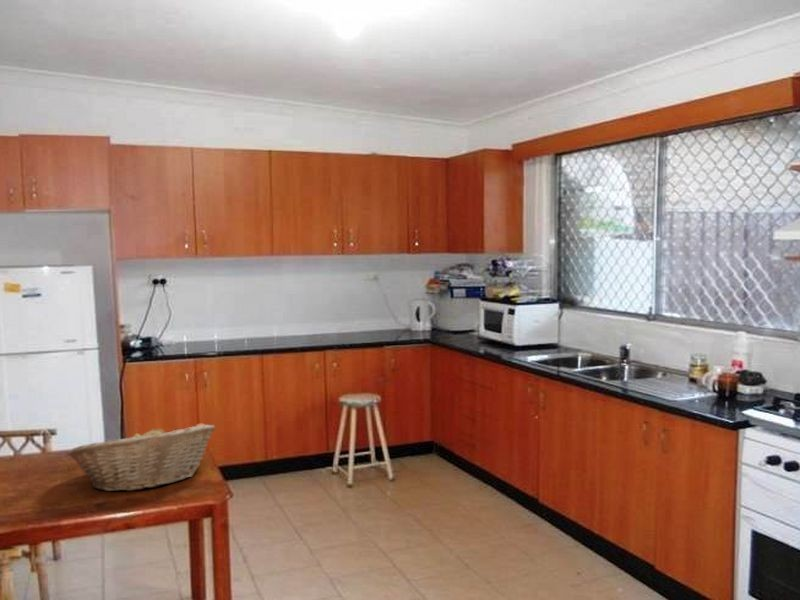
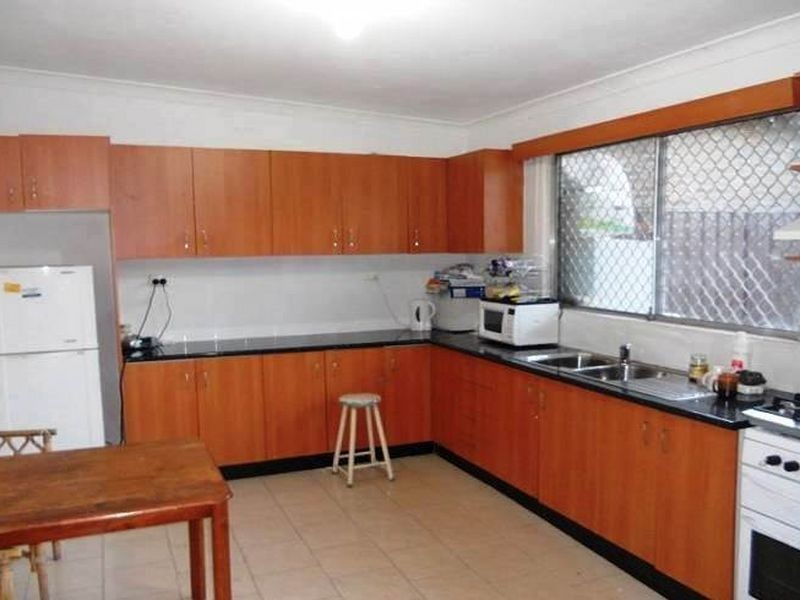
- fruit basket (145, 450)
